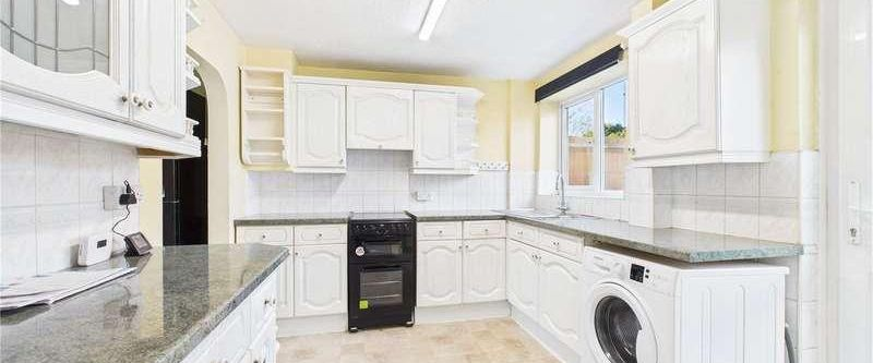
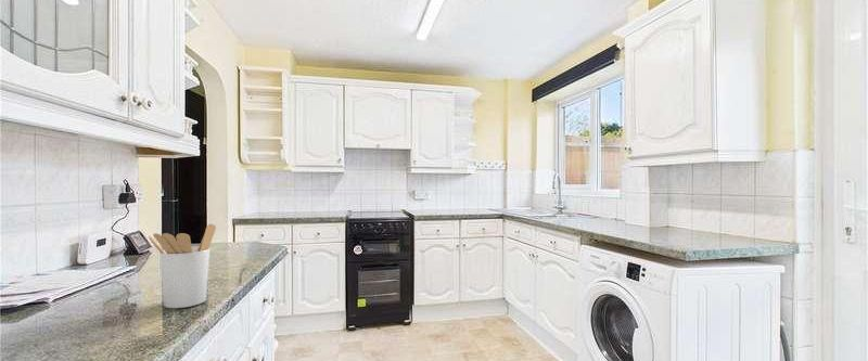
+ utensil holder (181, 266)
